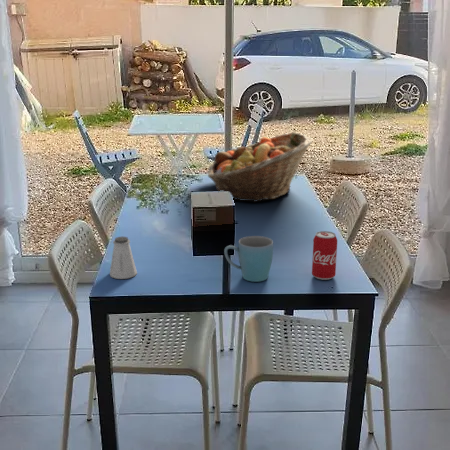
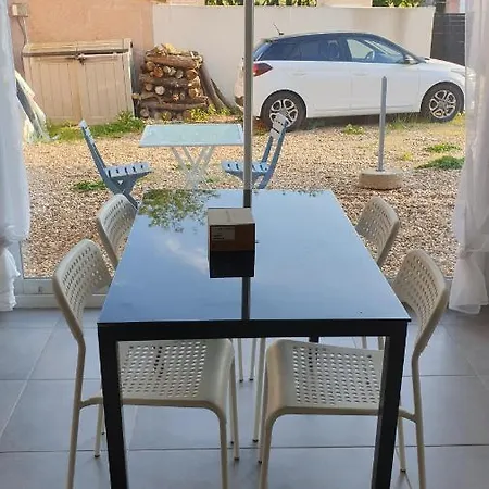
- saltshaker (122, 256)
- fruit basket (258, 163)
- mug (248, 259)
- beverage can (324, 255)
